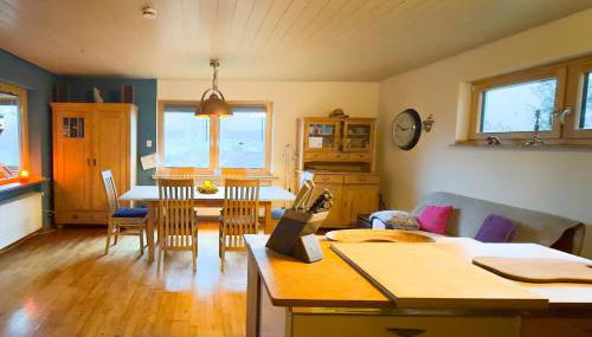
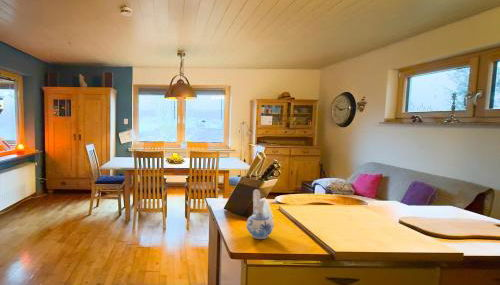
+ ceramic pitcher (260, 213)
